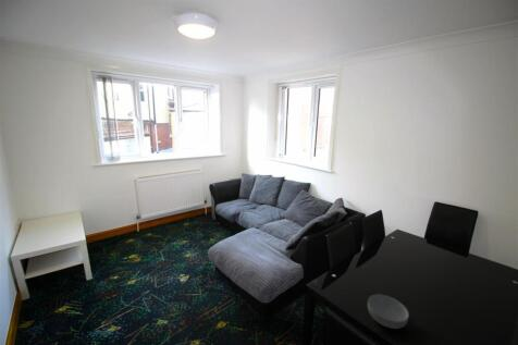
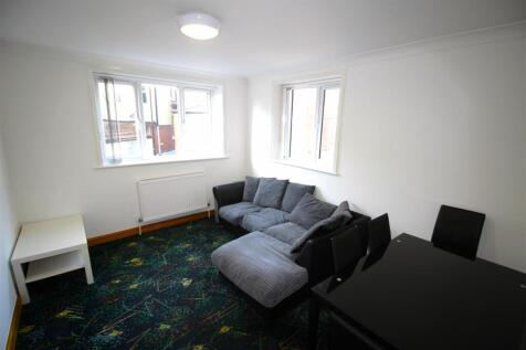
- cereal bowl (386, 312)
